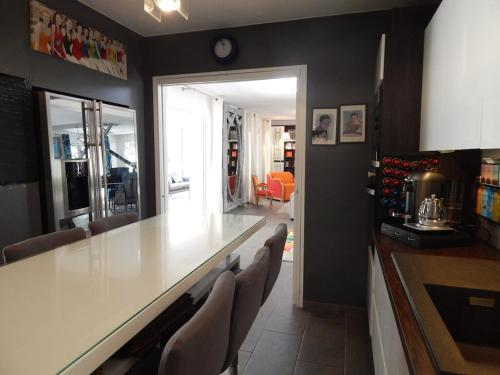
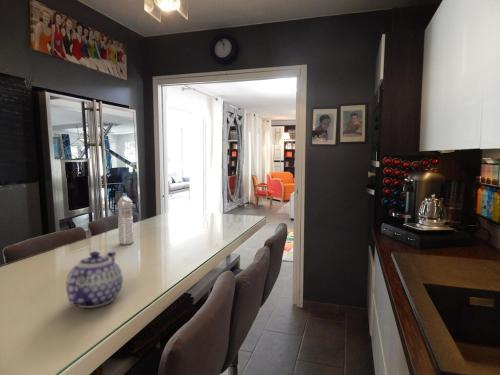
+ water bottle (125, 218)
+ teapot (95, 276)
